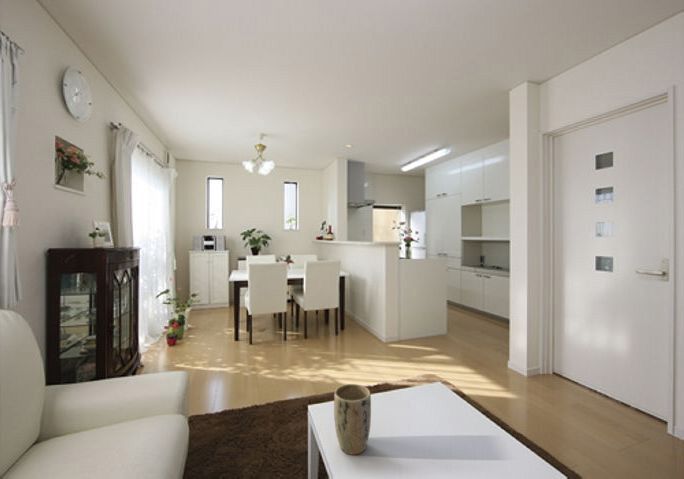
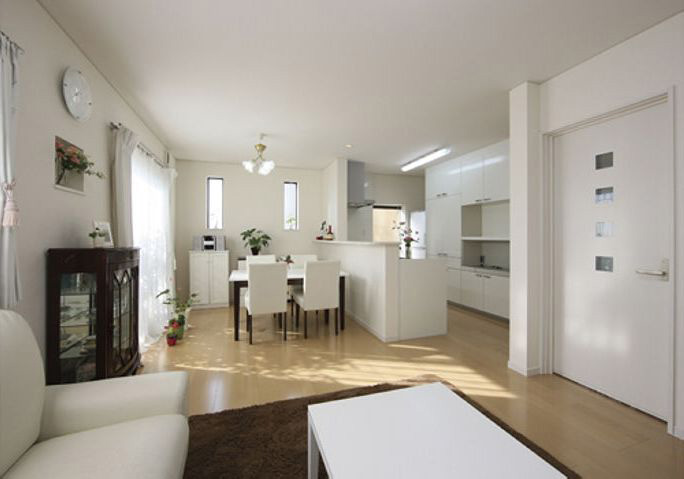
- plant pot (352, 418)
